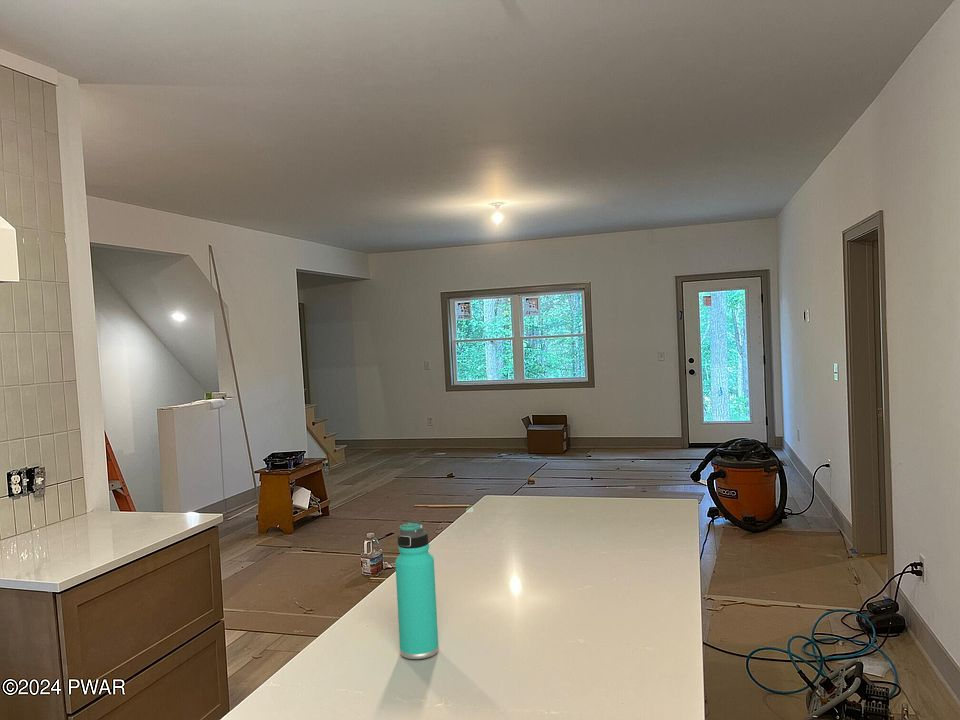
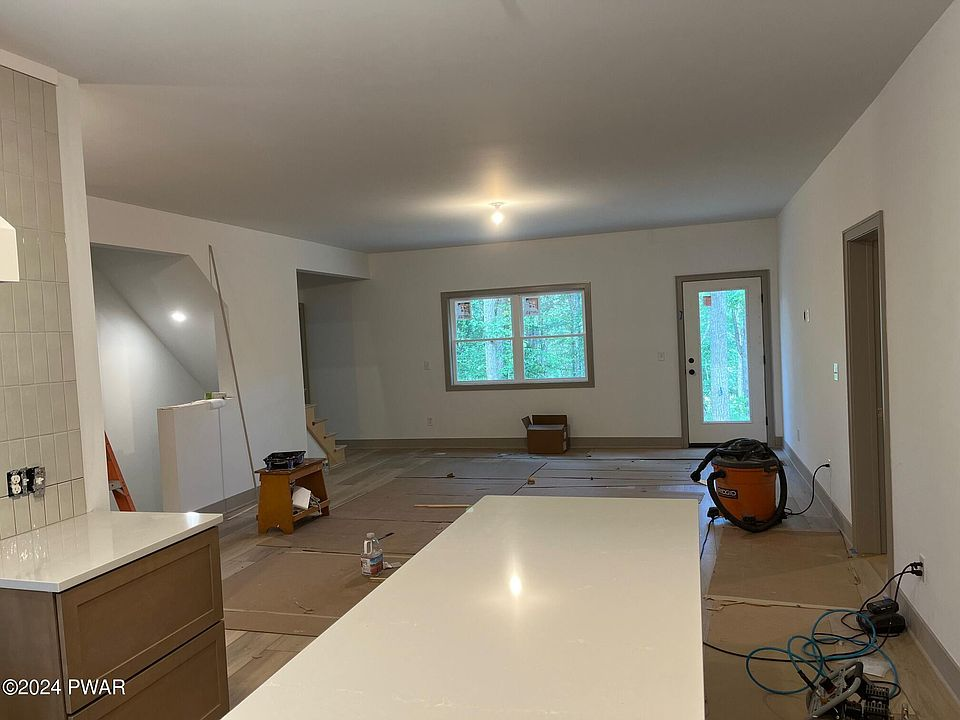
- thermos bottle (416, 587)
